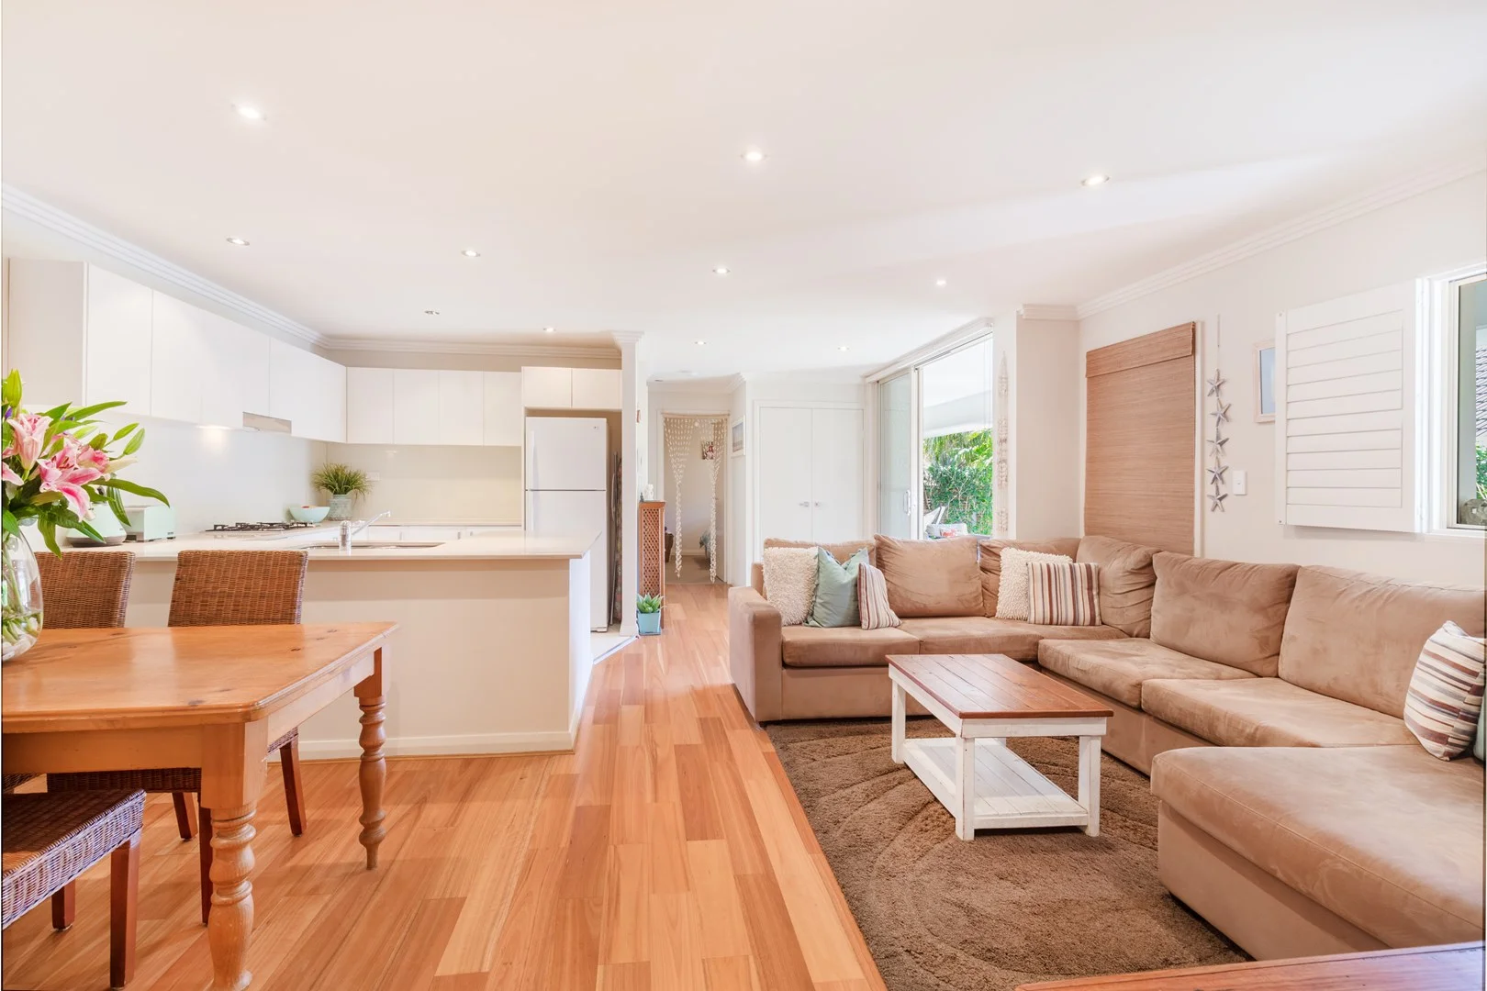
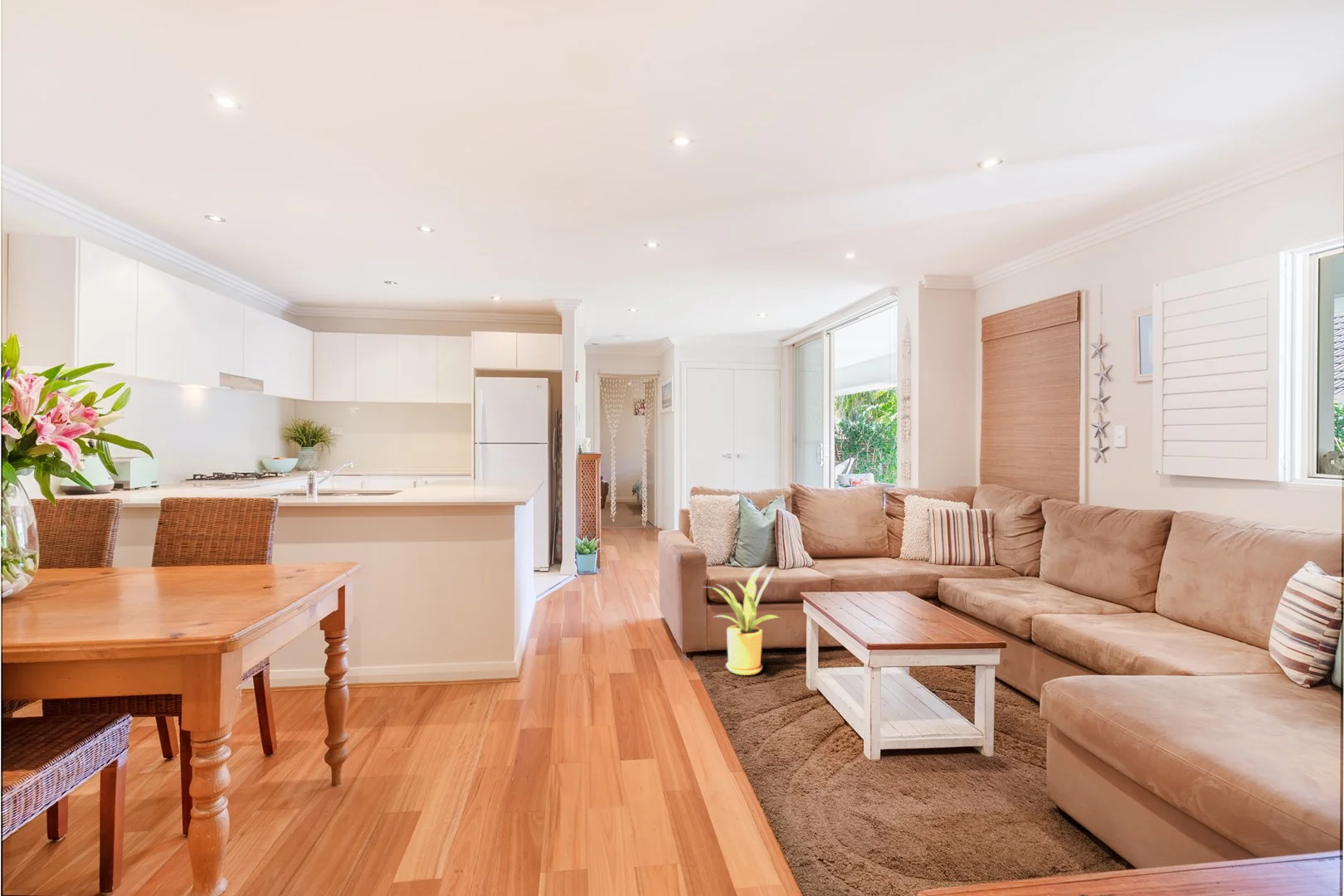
+ house plant (740, 617)
